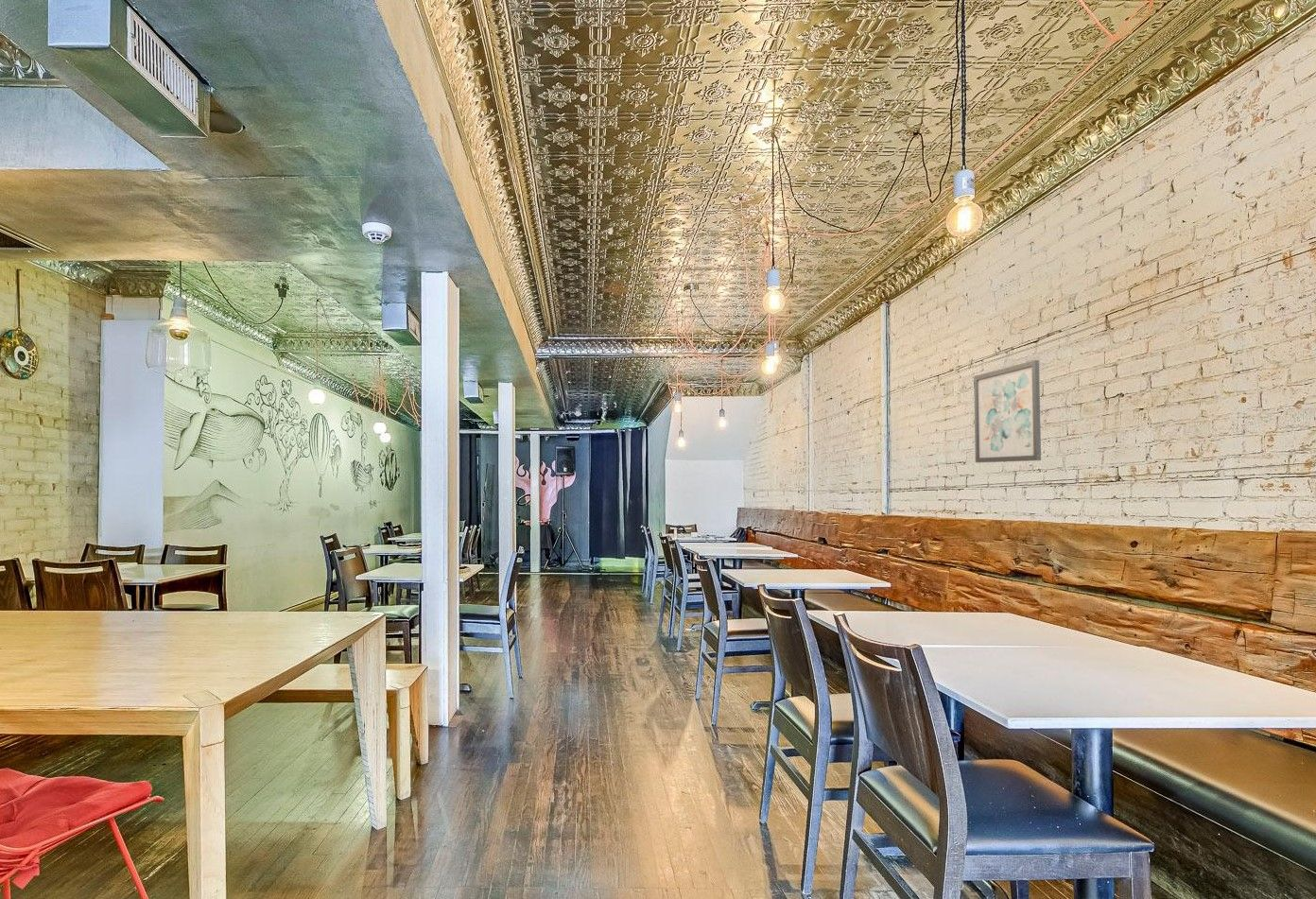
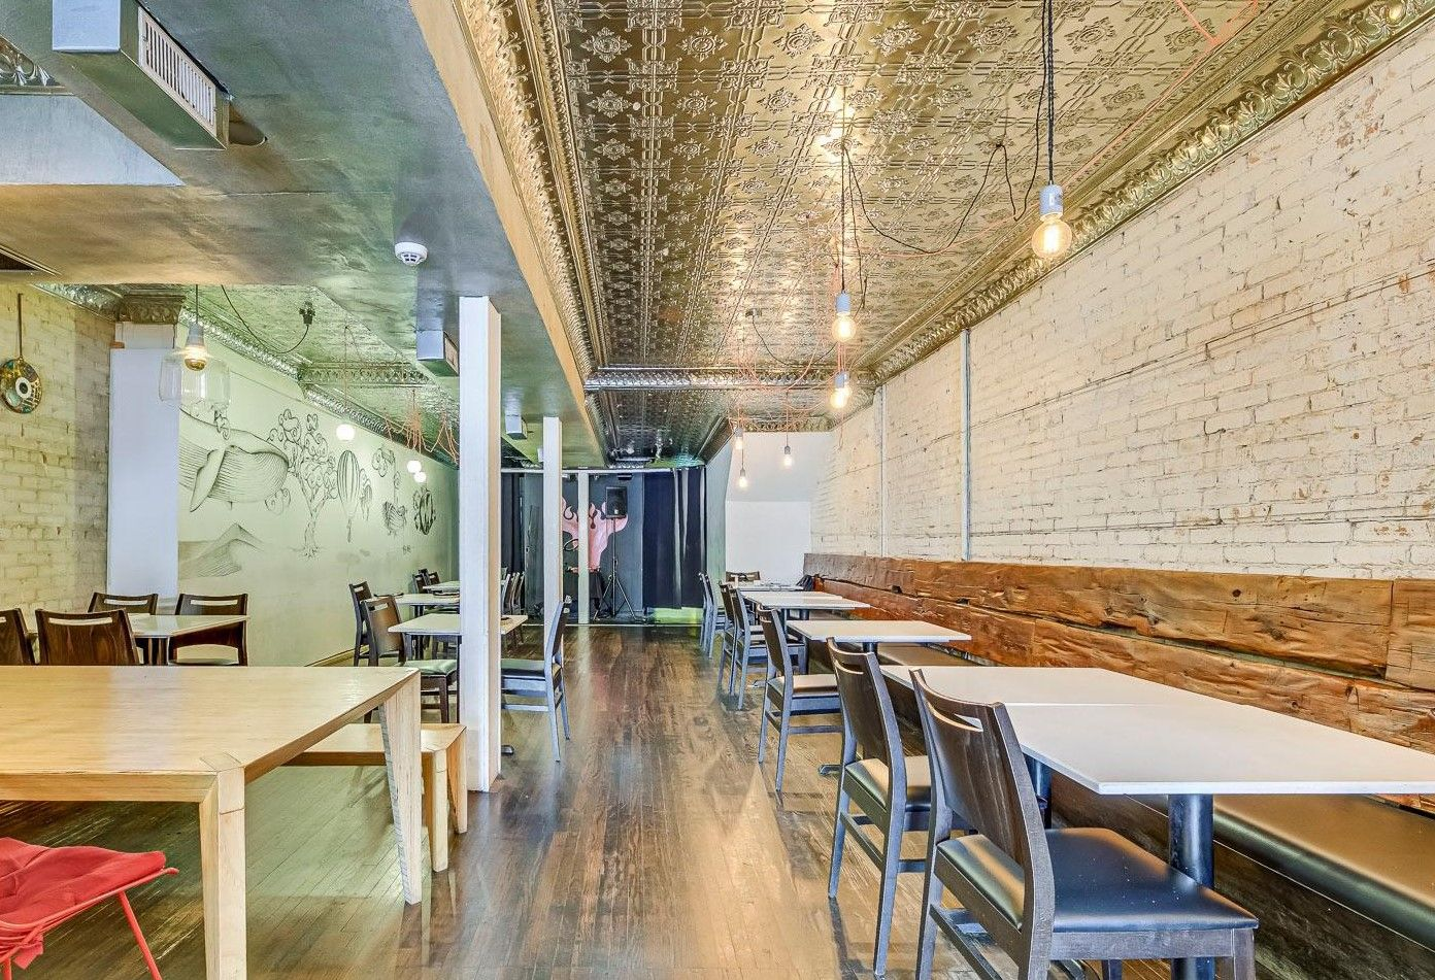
- wall art (1004, 415)
